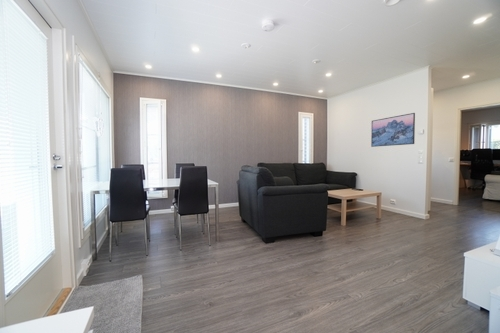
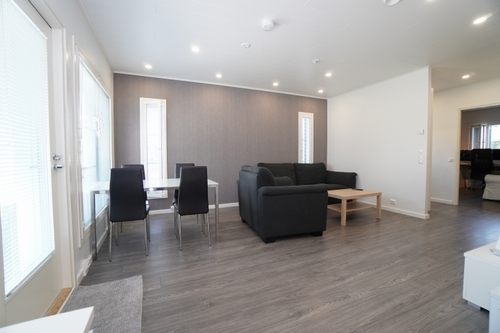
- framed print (391, 131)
